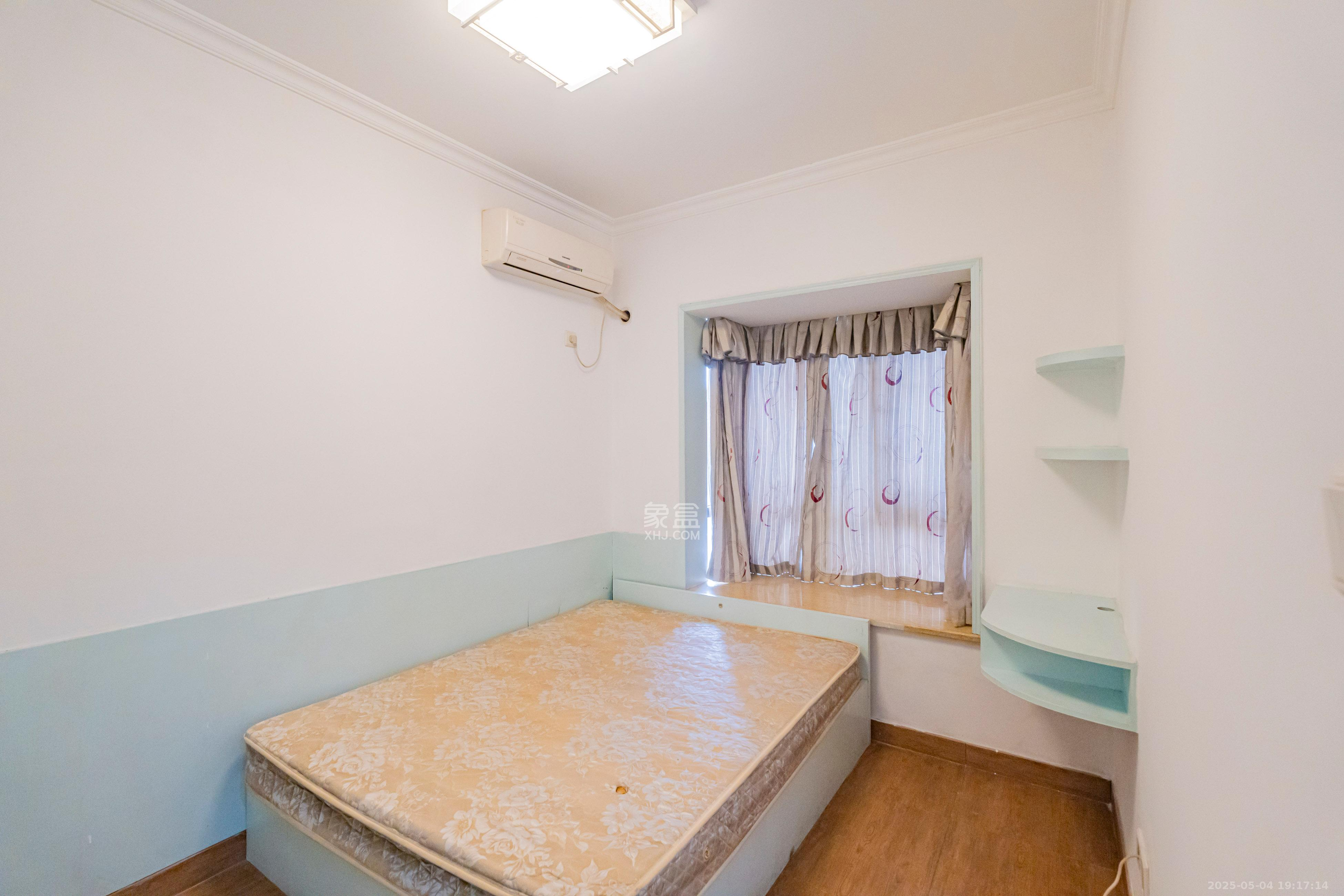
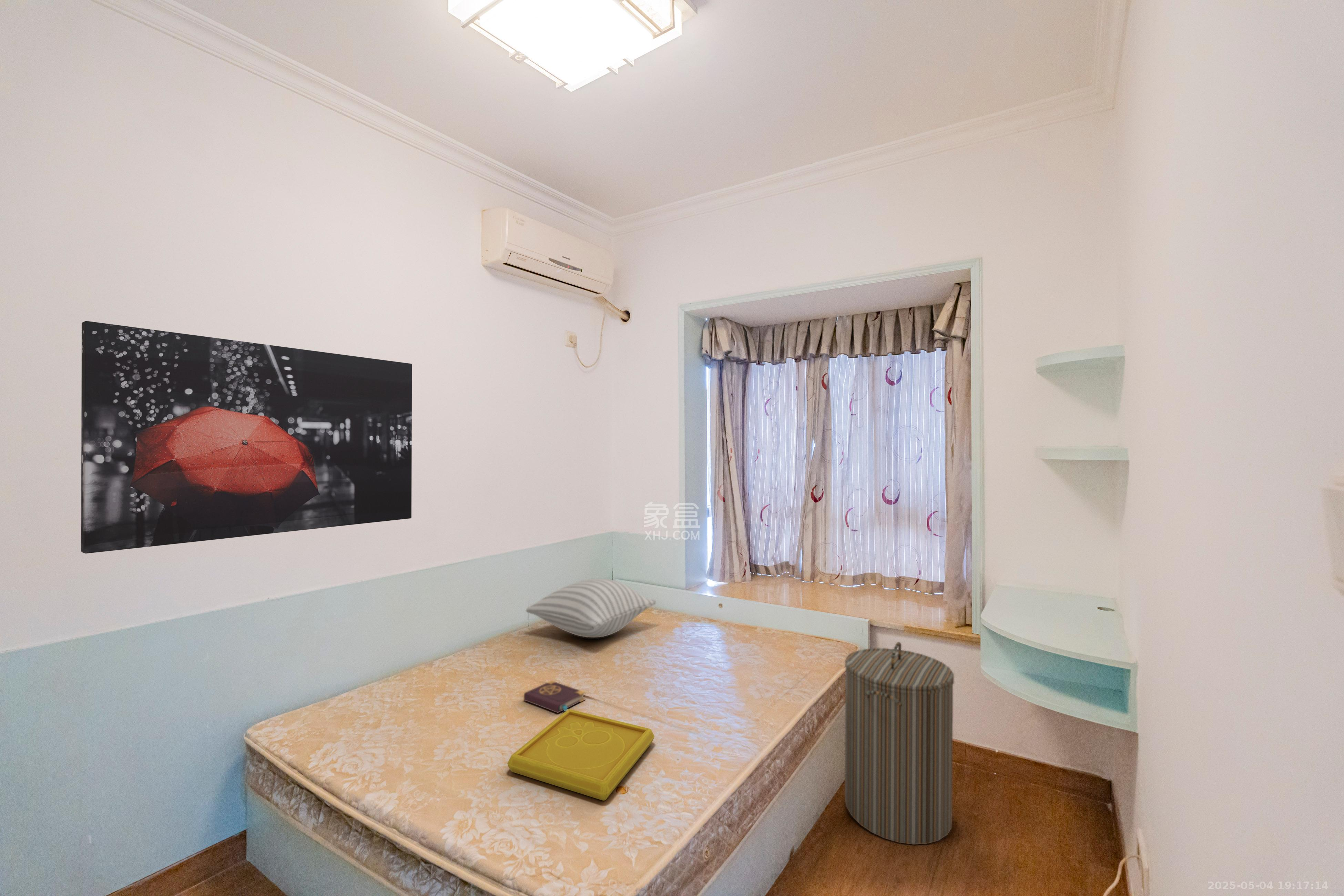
+ serving tray (584, 749)
+ book (554, 696)
+ wall art (279, 439)
+ pillow (592, 607)
+ laundry hamper (897, 726)
